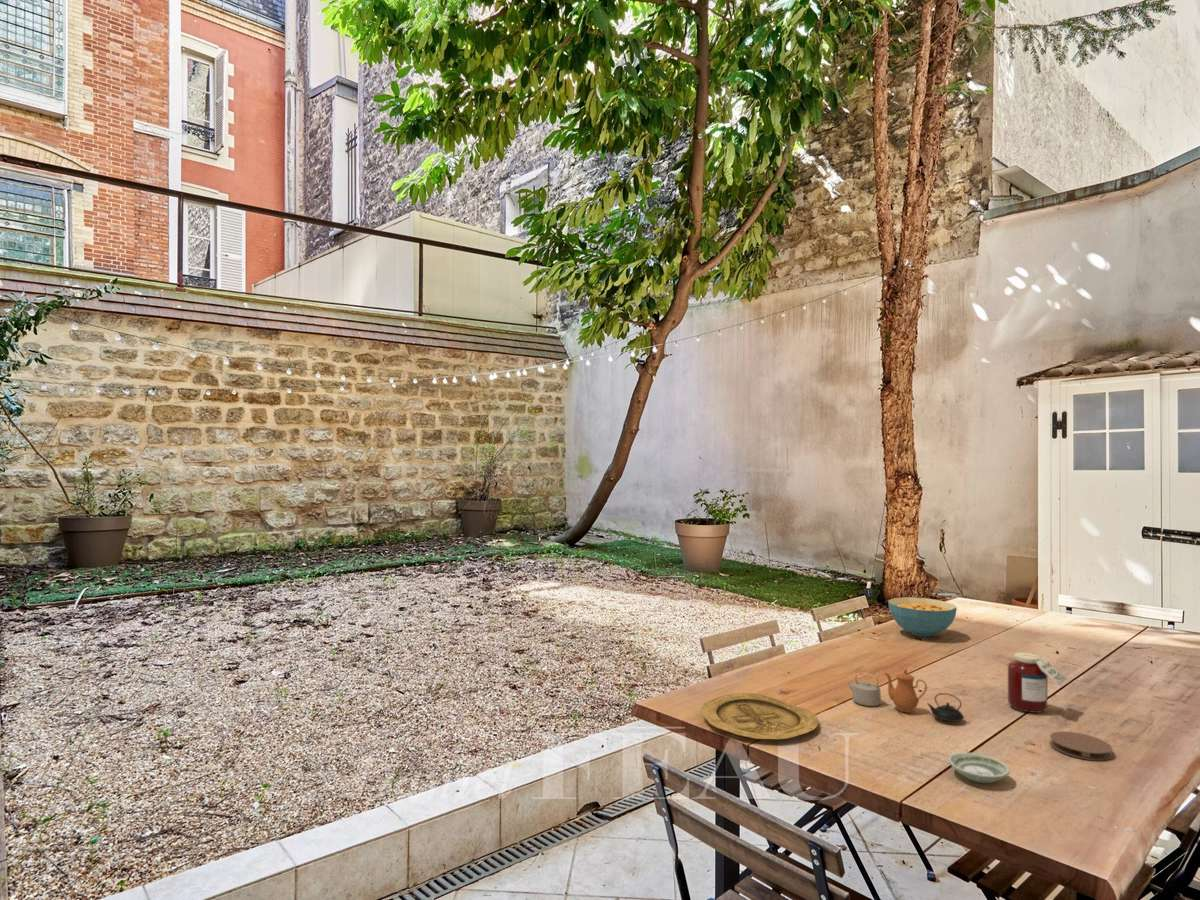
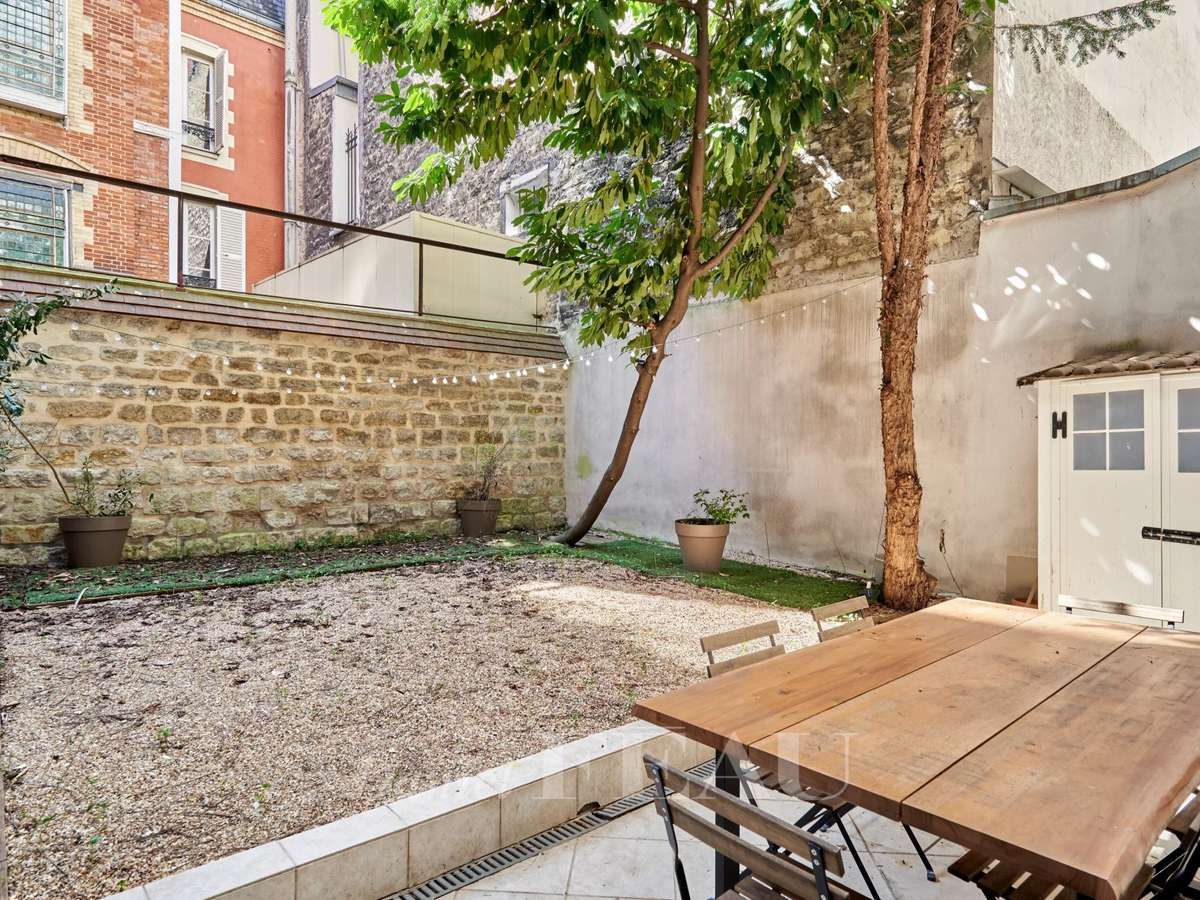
- cereal bowl (921, 619)
- saucer (978, 770)
- coaster (1080, 745)
- jar (1035, 683)
- plate (758, 716)
- teapot (902, 689)
